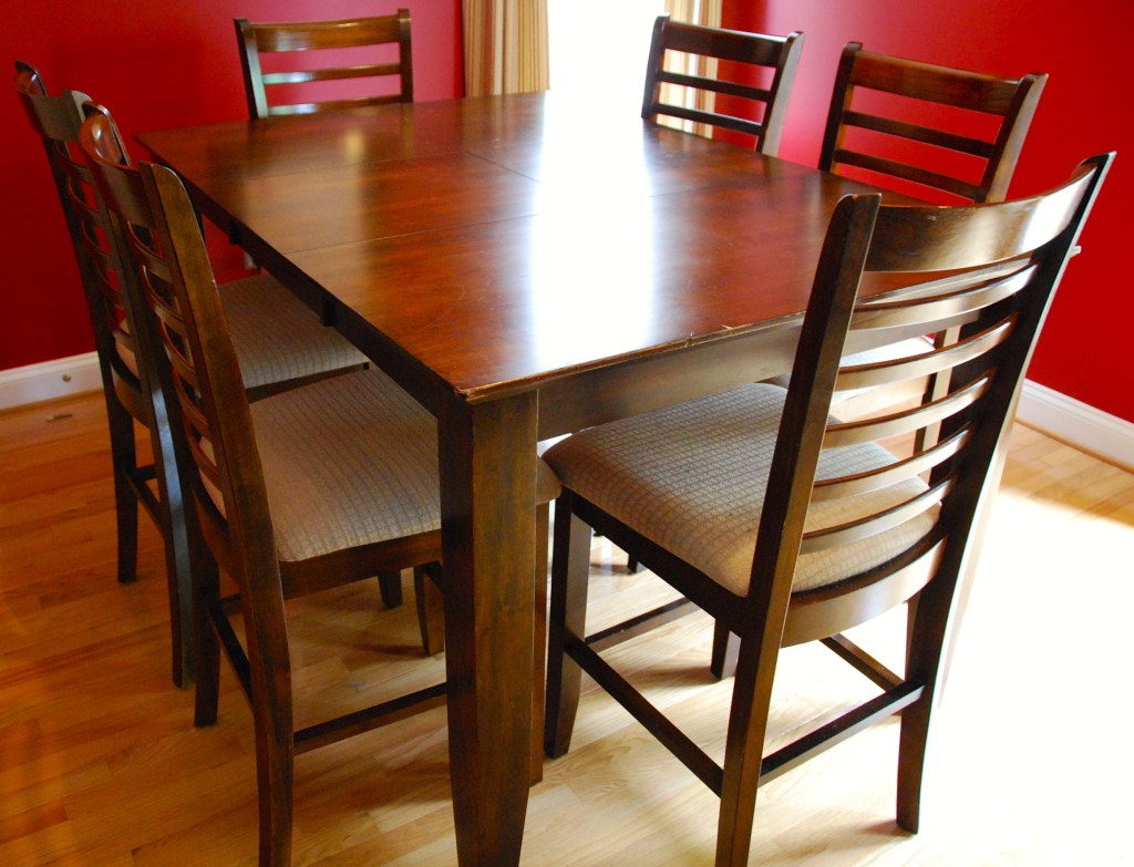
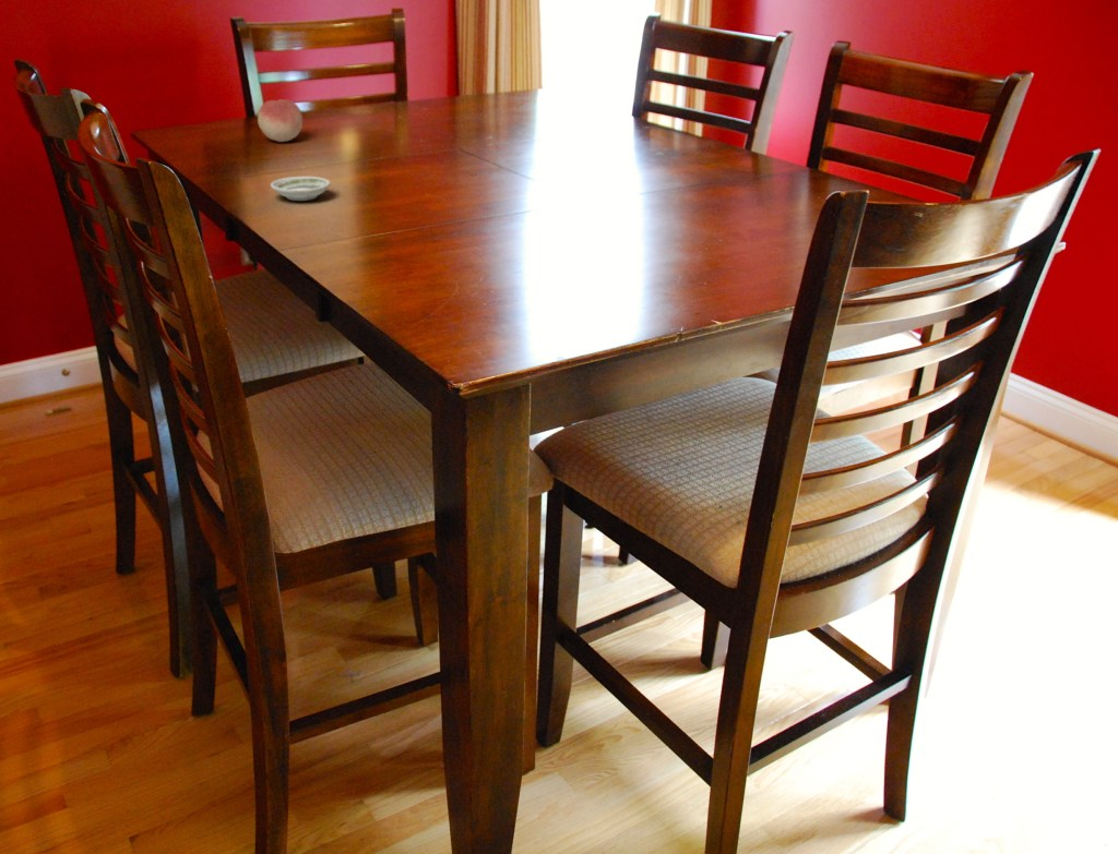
+ fruit (280, 120)
+ saucer (300, 190)
